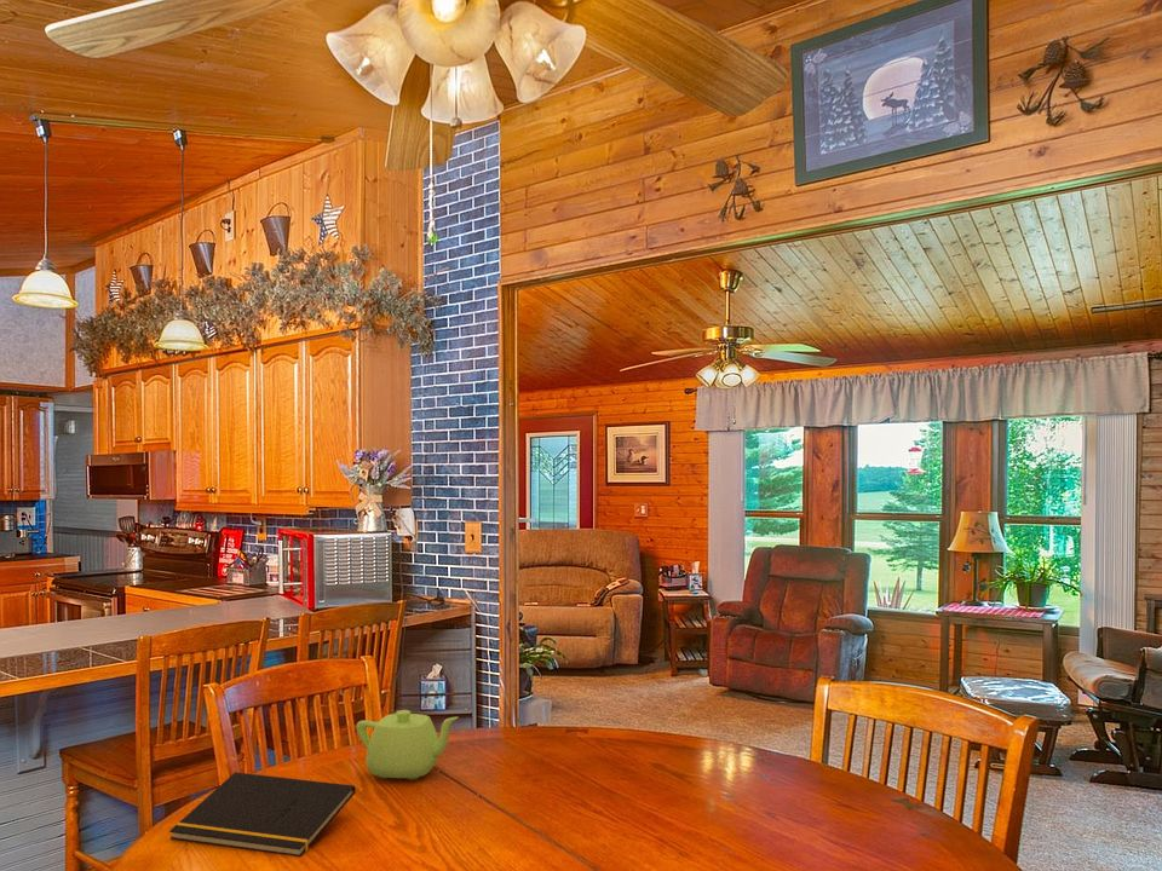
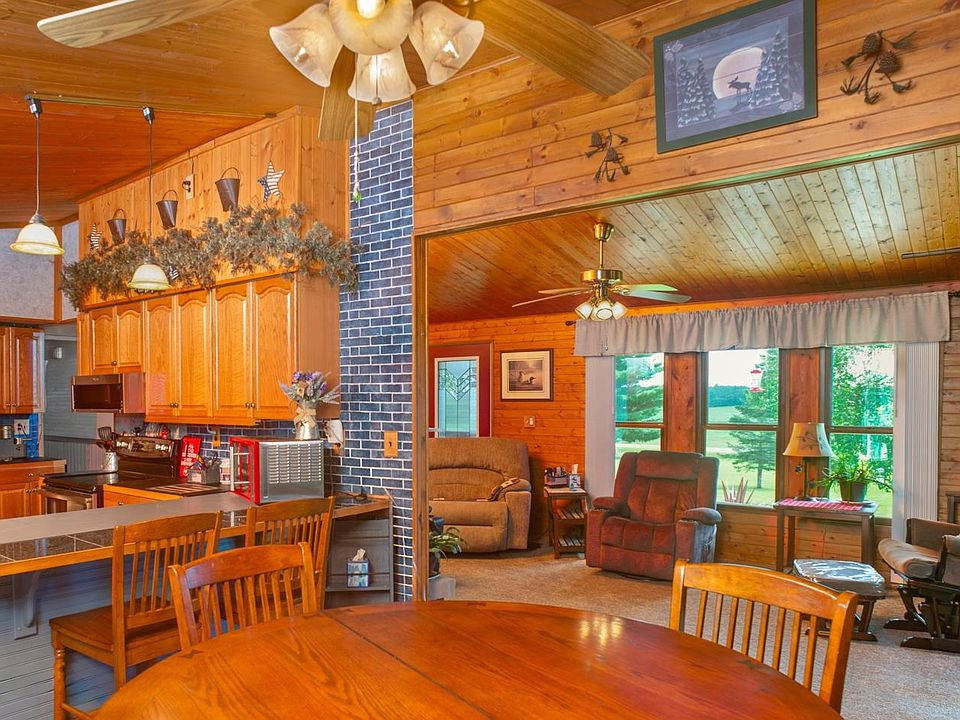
- teapot (407, 742)
- notepad (265, 811)
